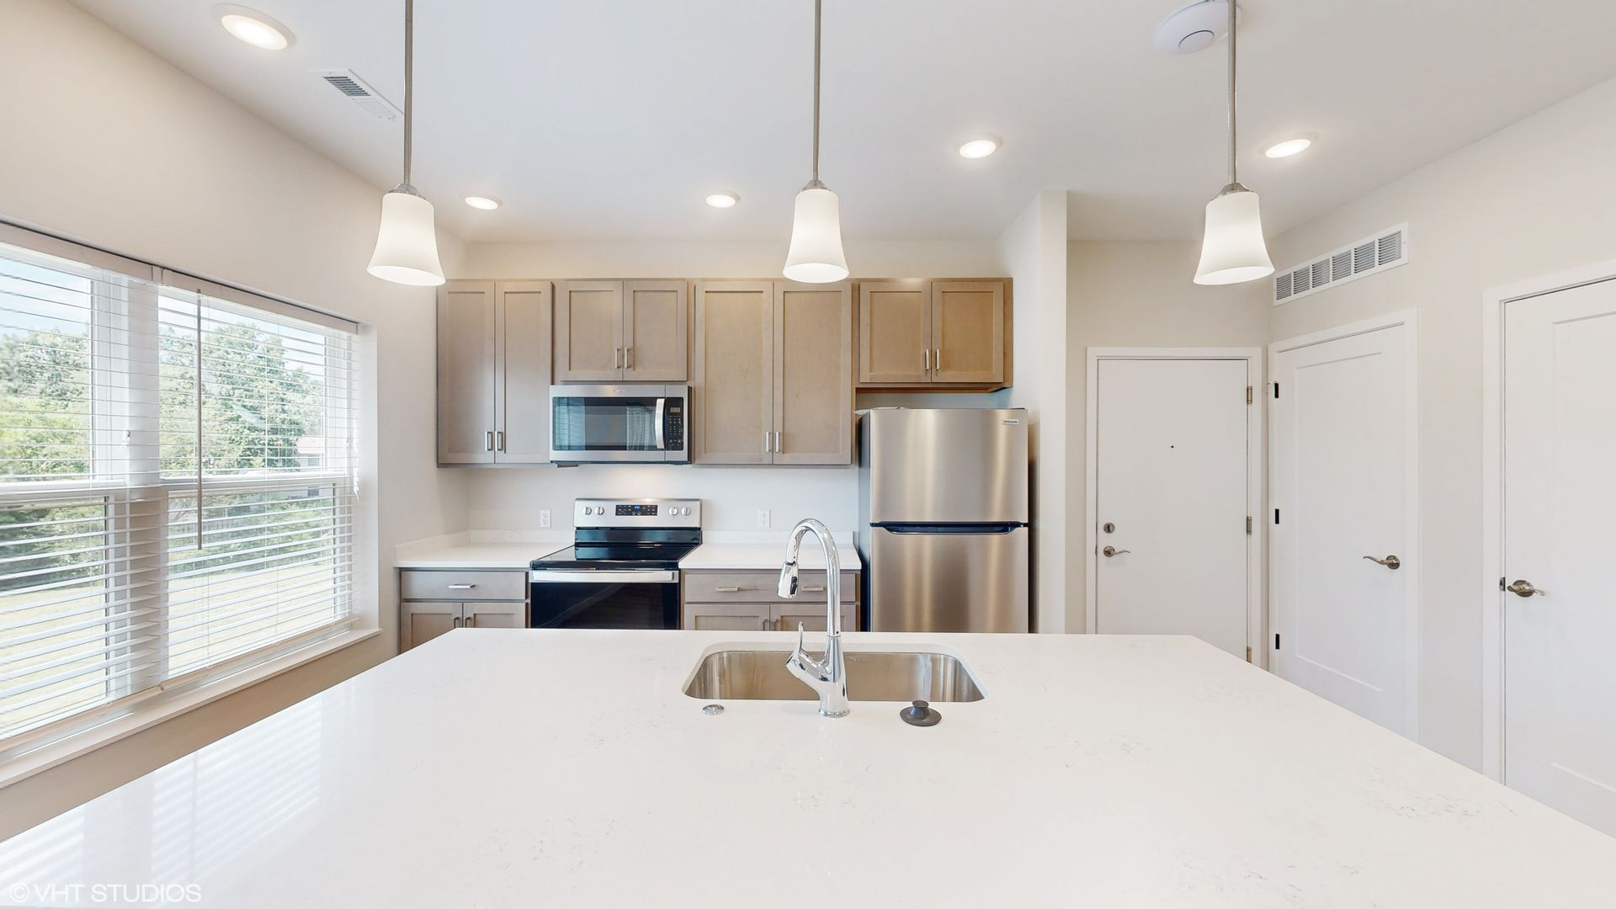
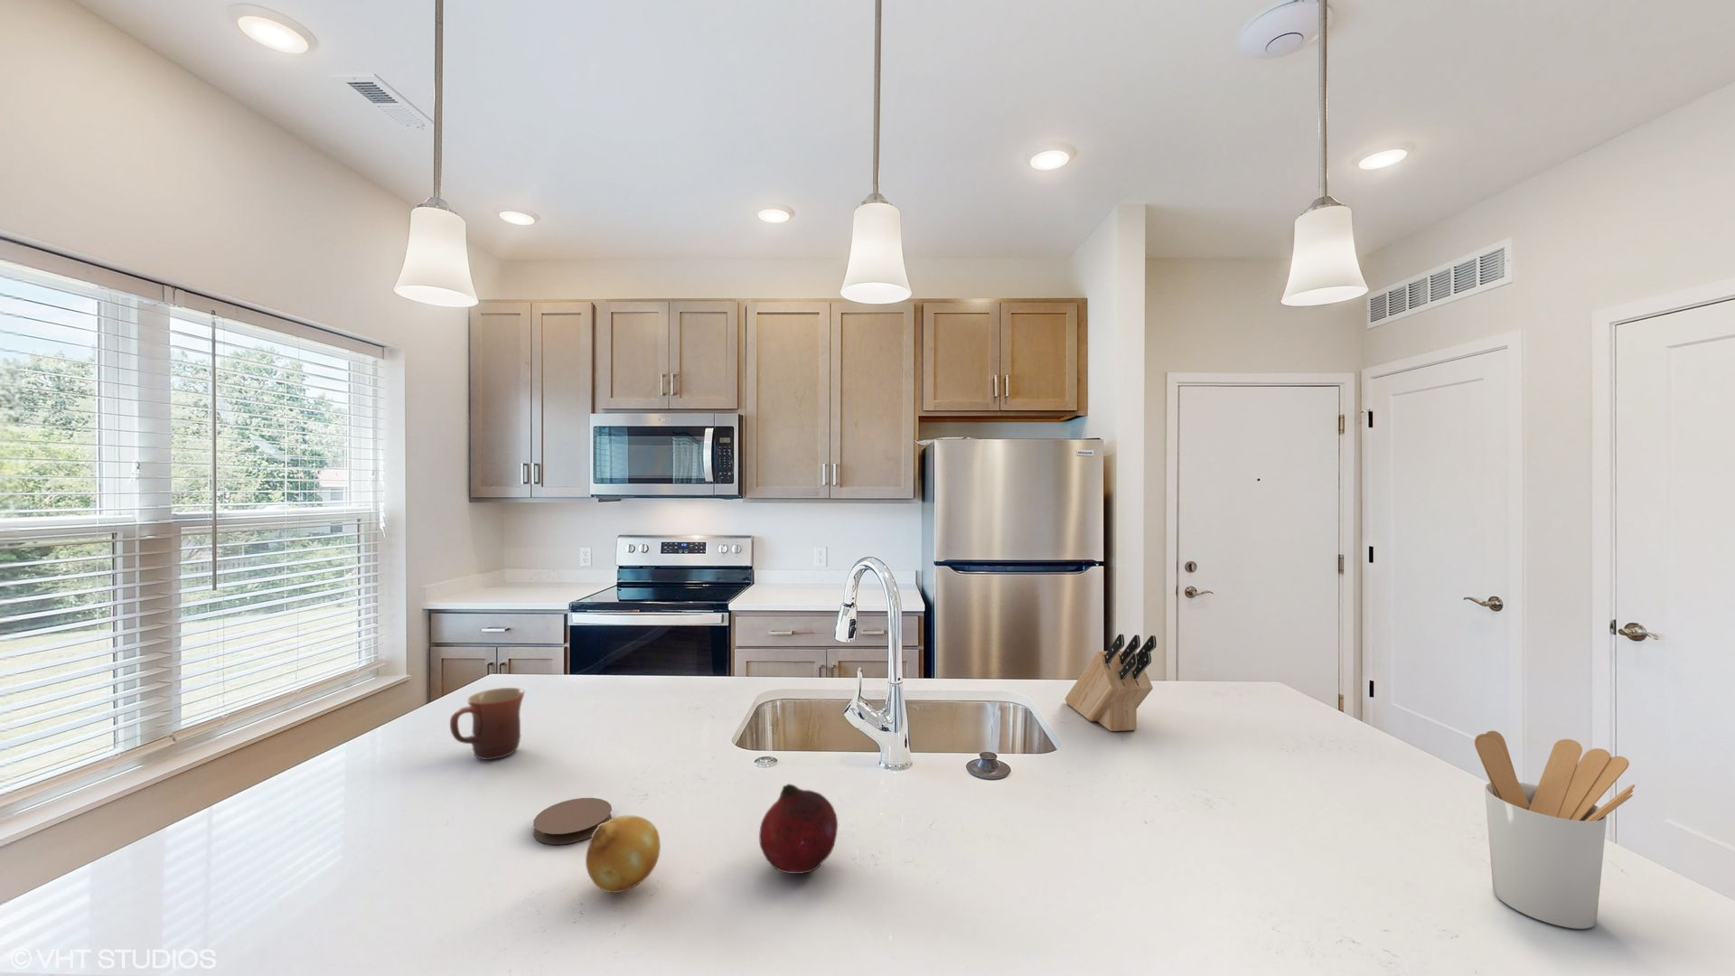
+ knife block (1109, 671)
+ coaster (573, 820)
+ fruit (798, 827)
+ utensil holder (1557, 823)
+ fruit (623, 852)
+ mug (487, 727)
